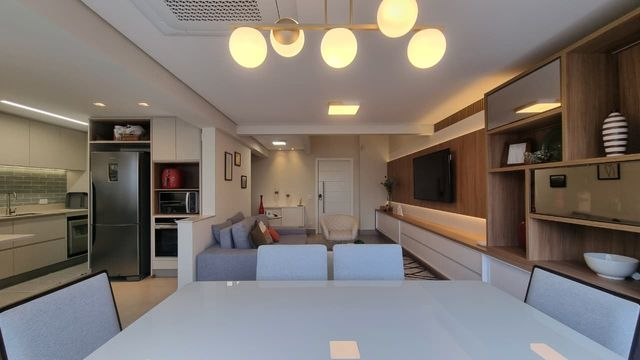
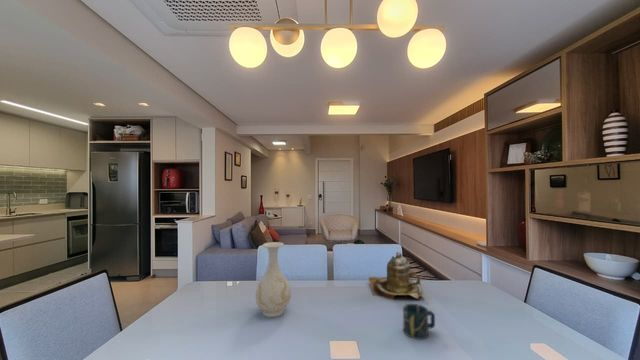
+ vase (273, 278)
+ teapot (394, 271)
+ cup (419, 320)
